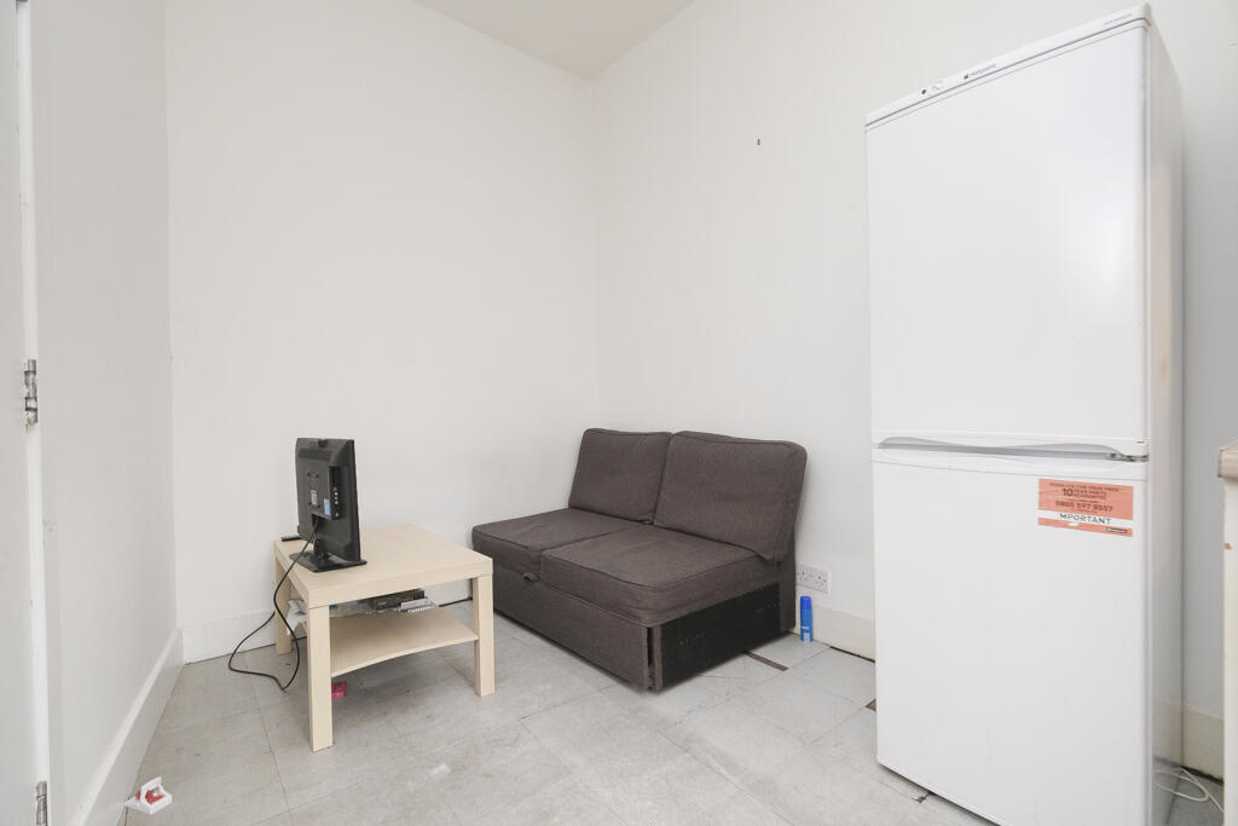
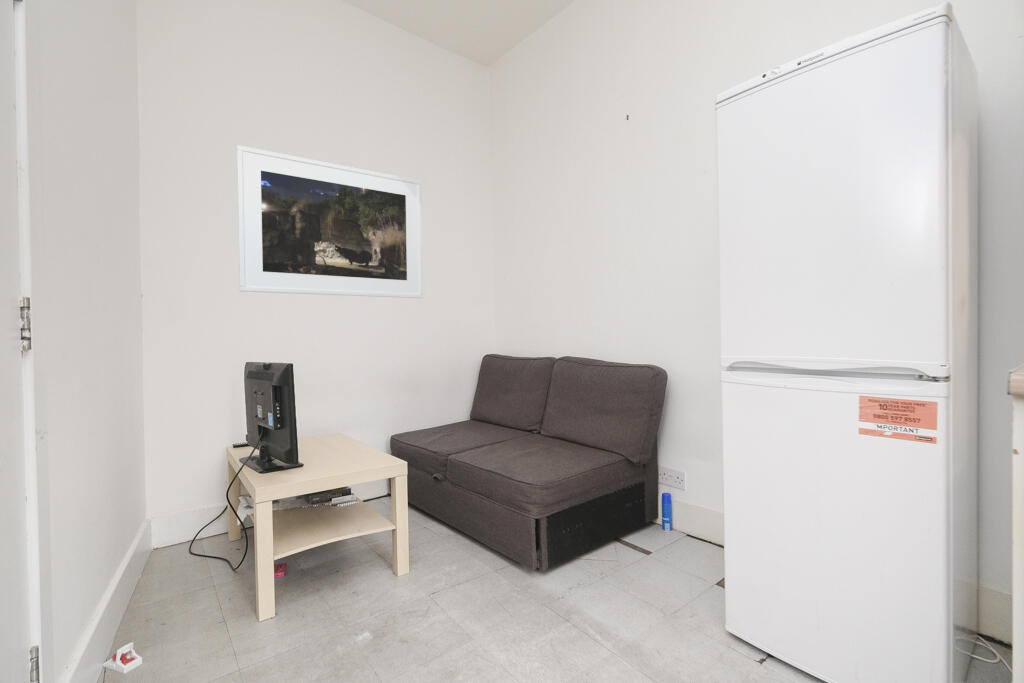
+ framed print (339, 230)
